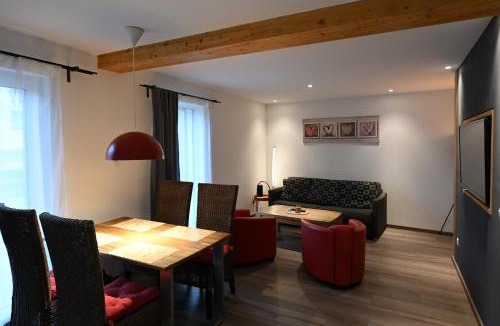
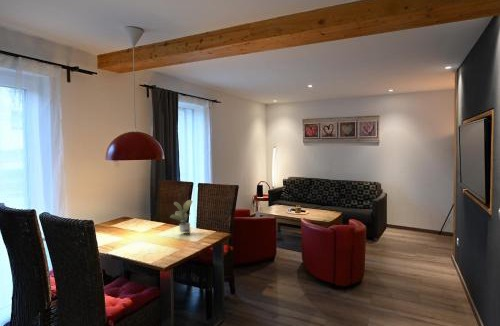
+ potted plant (181, 217)
